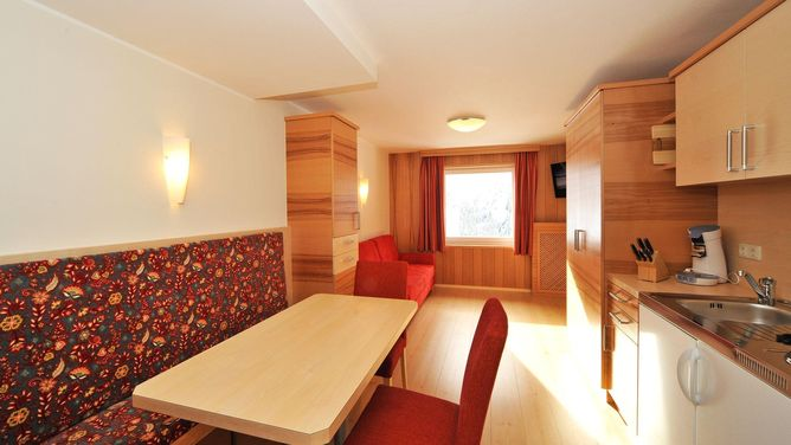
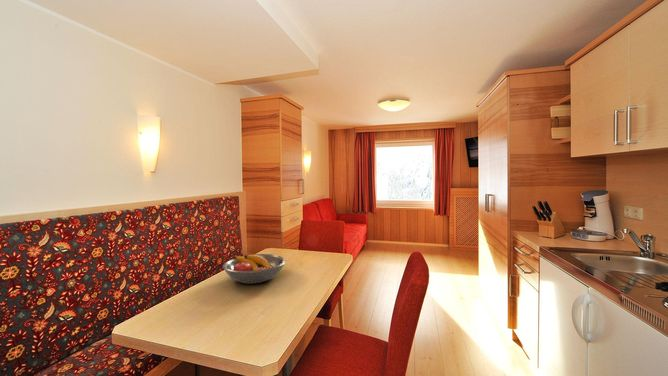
+ fruit bowl (255, 268)
